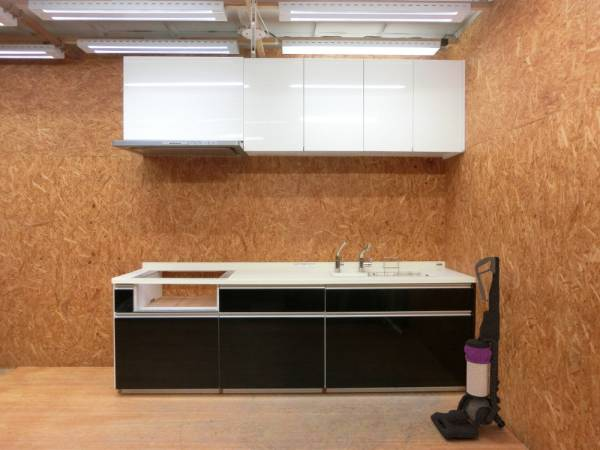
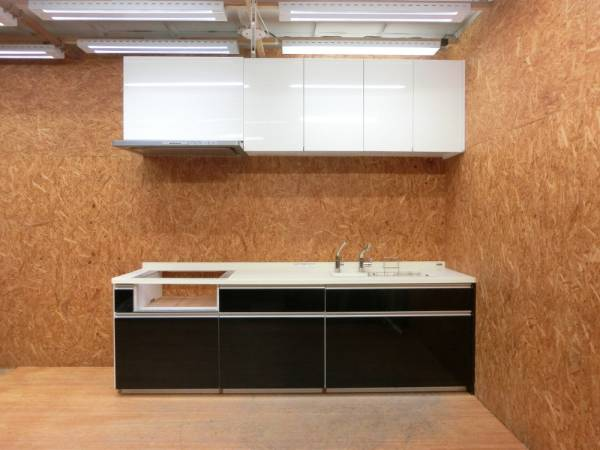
- vacuum cleaner (471, 342)
